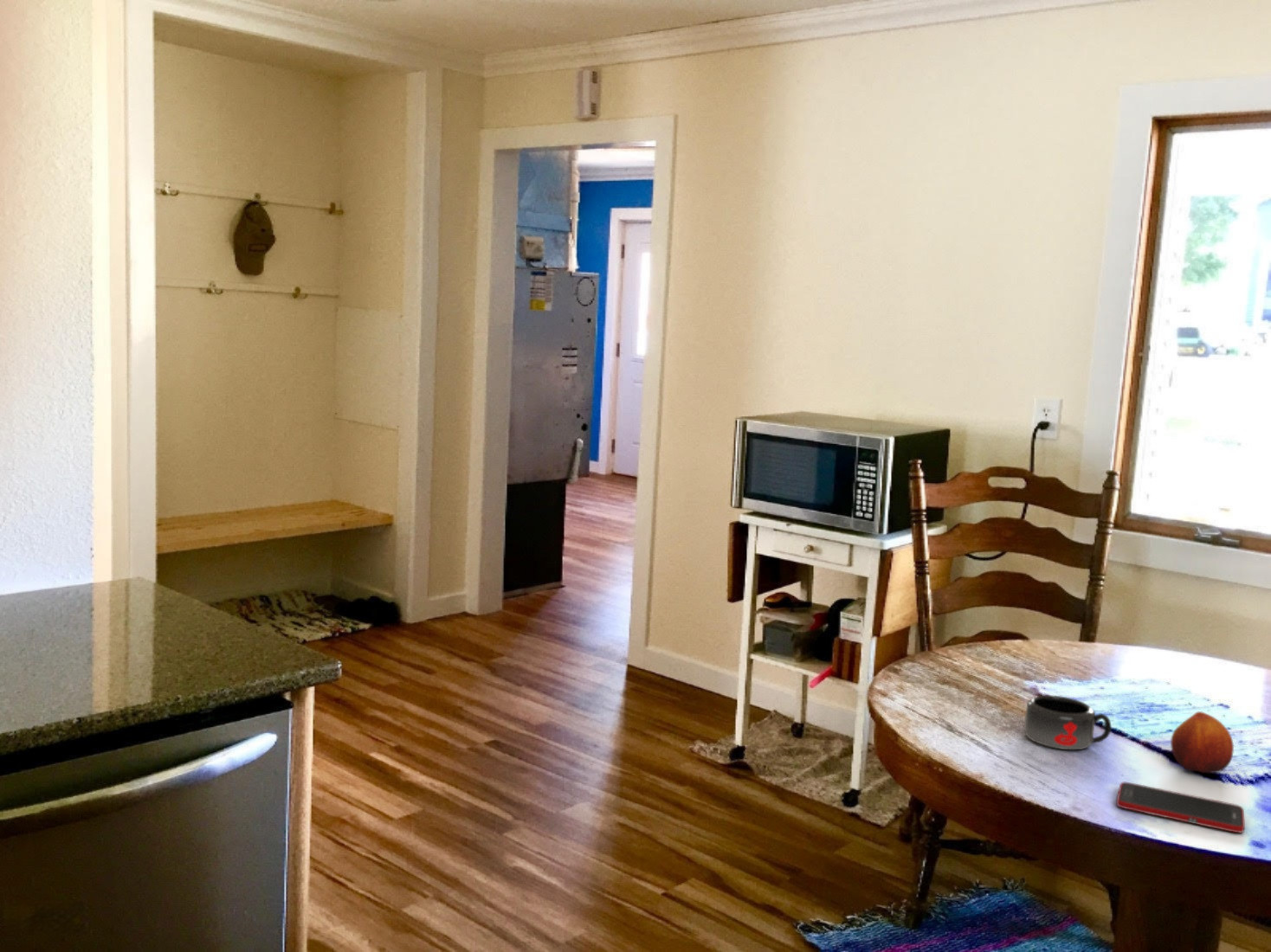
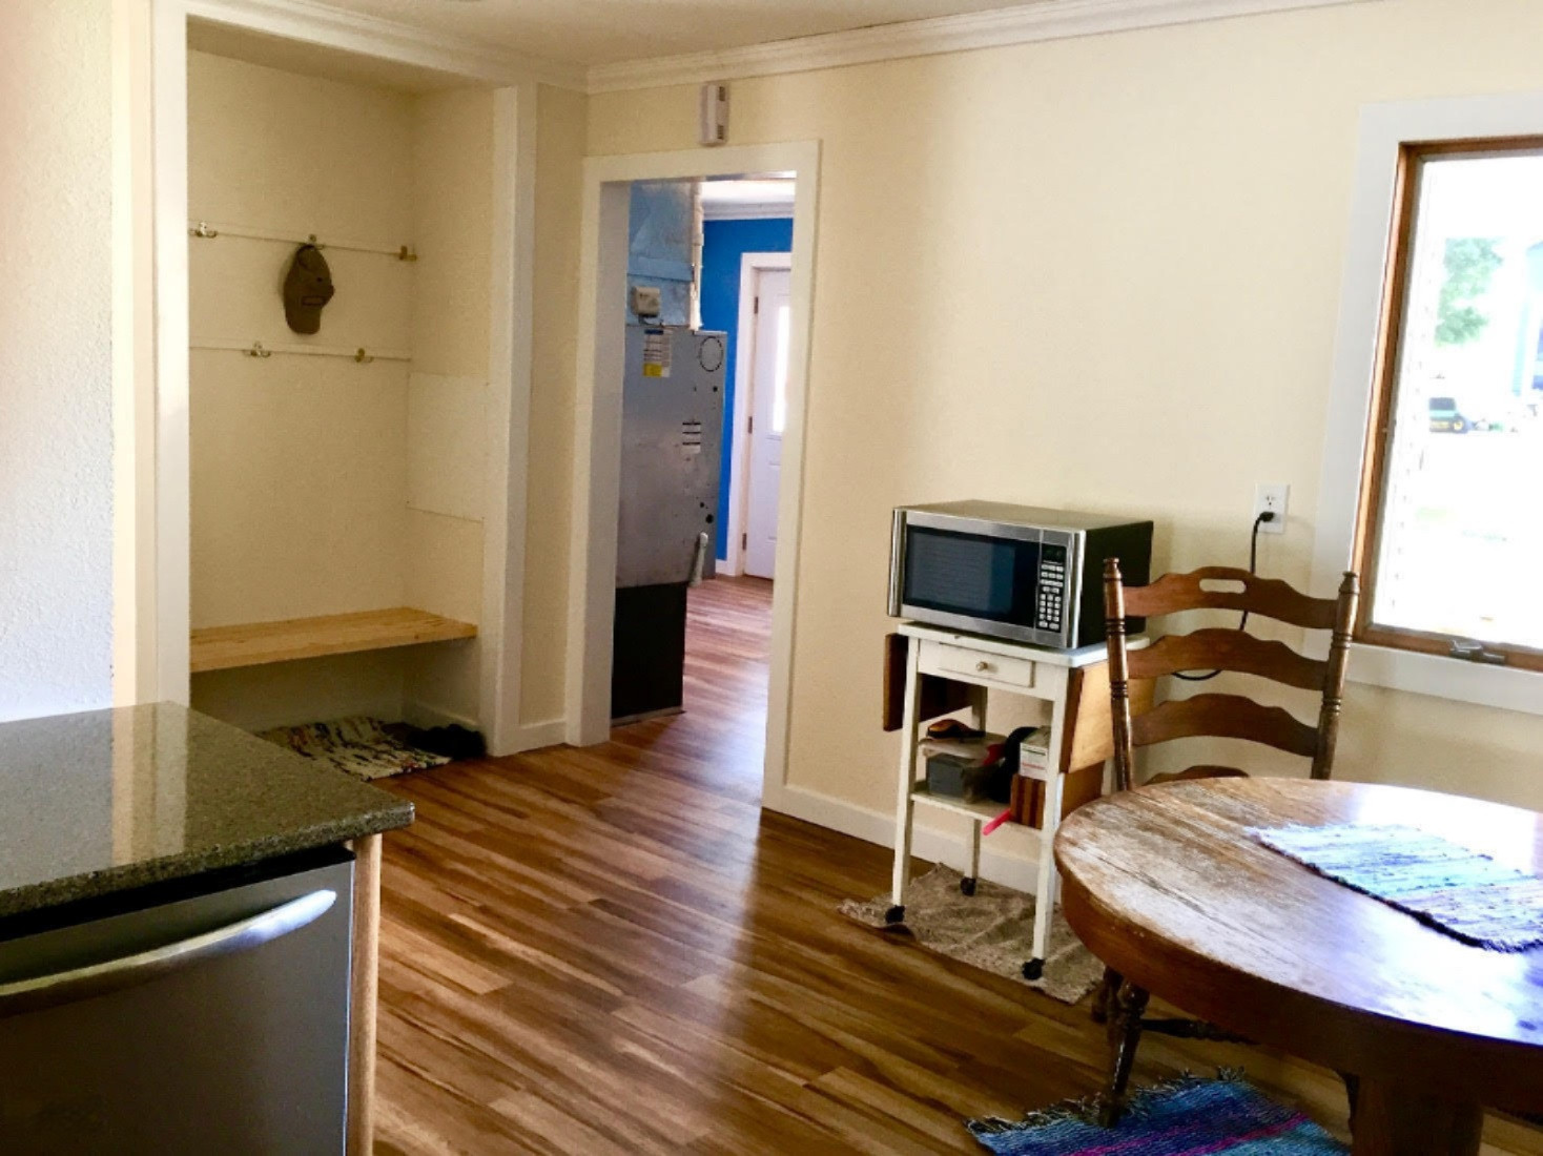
- fruit (1202, 742)
- mug (1068, 724)
- cell phone (1179, 807)
